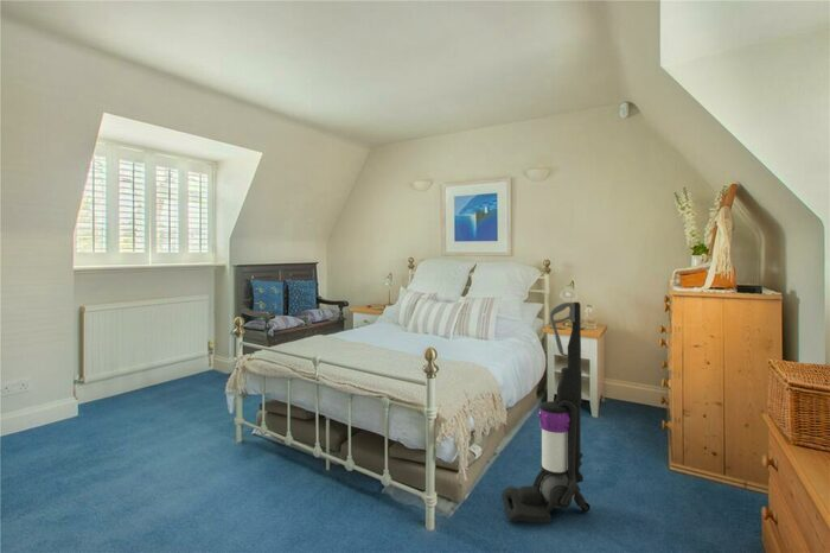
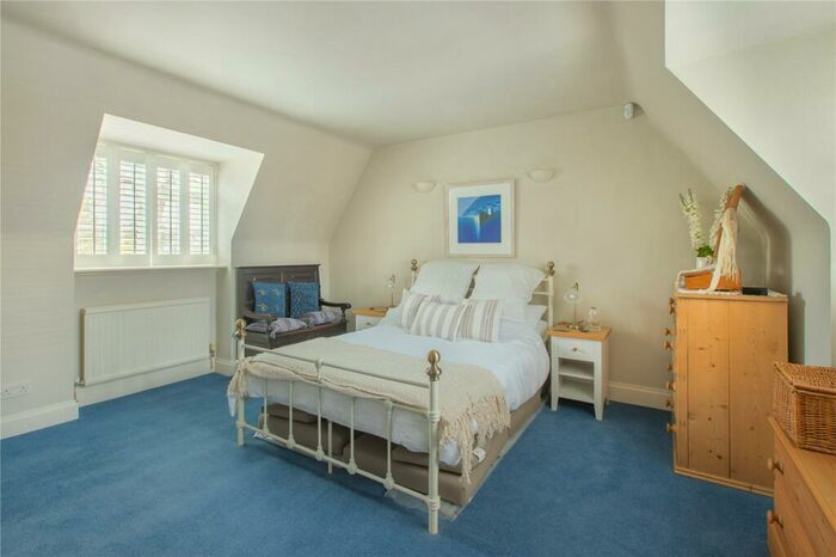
- vacuum cleaner (547, 406)
